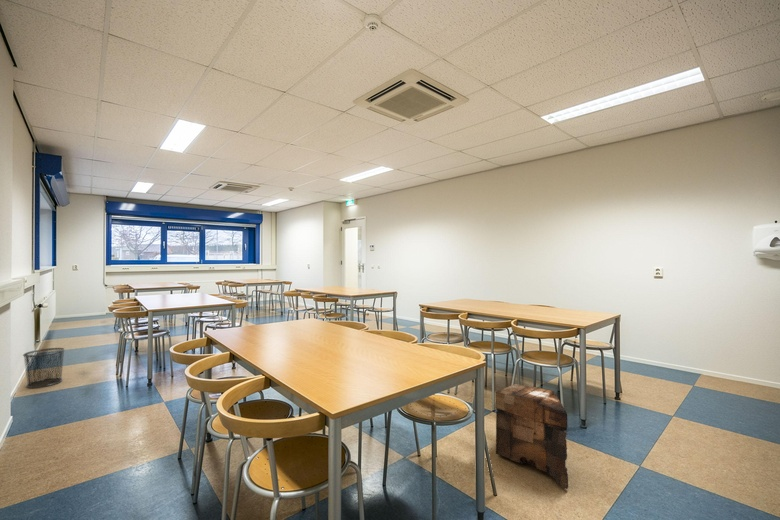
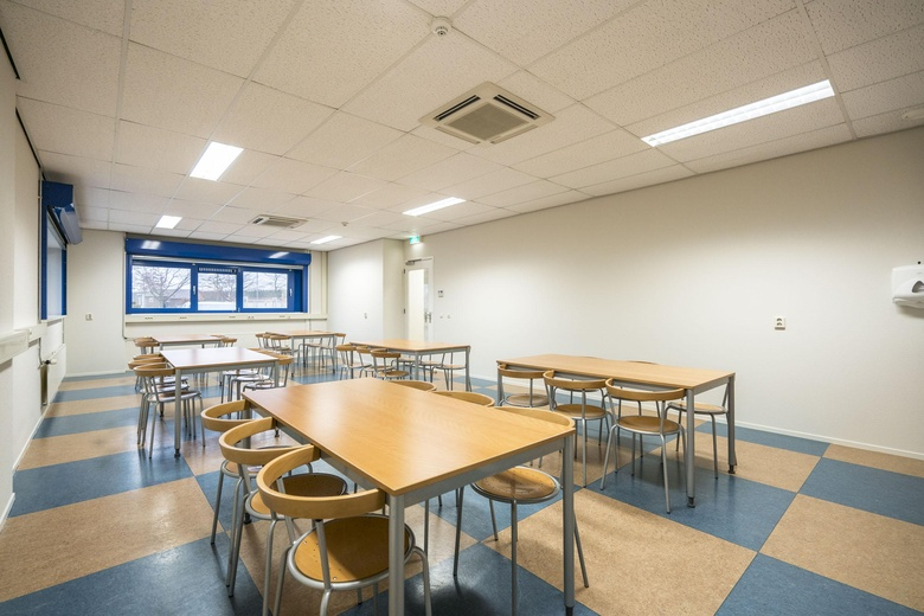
- waste bin (45, 367)
- cardboard box (537, 427)
